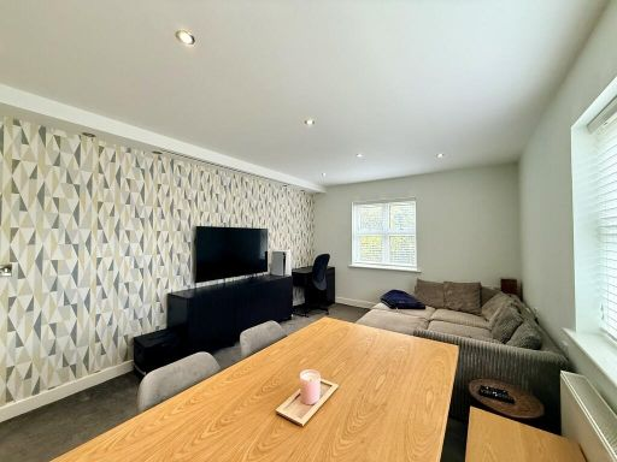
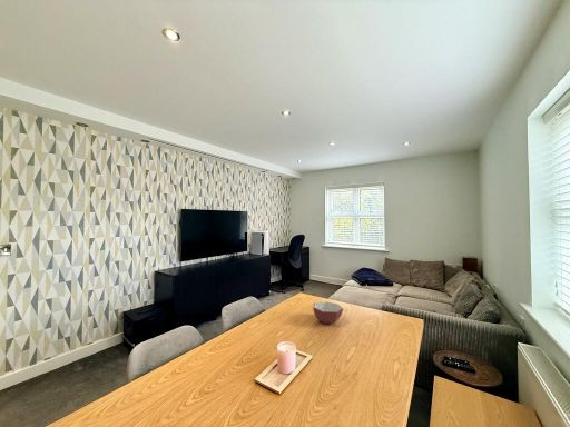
+ bowl (327, 312)
